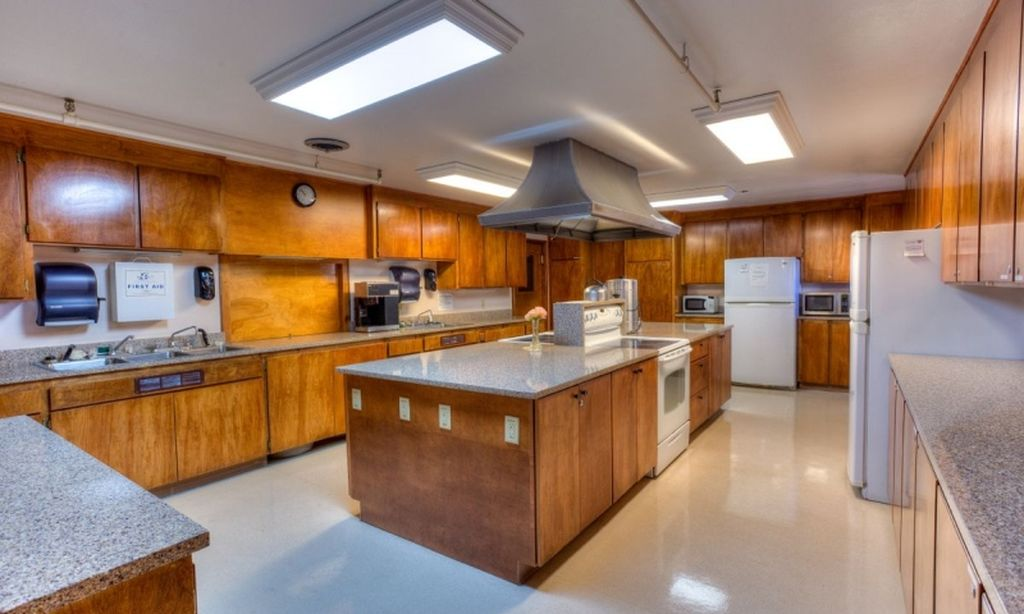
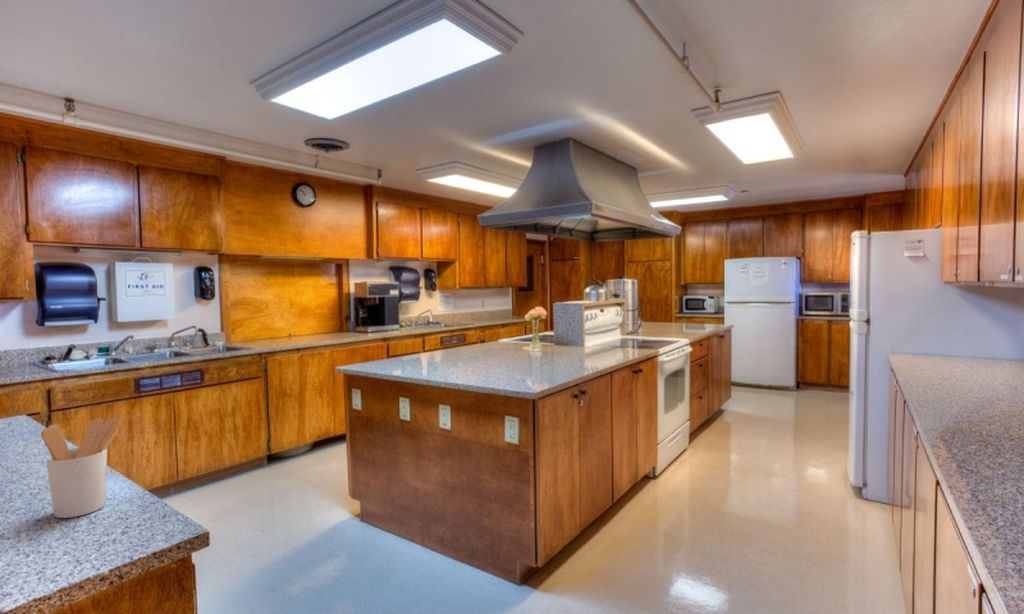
+ utensil holder (87, 462)
